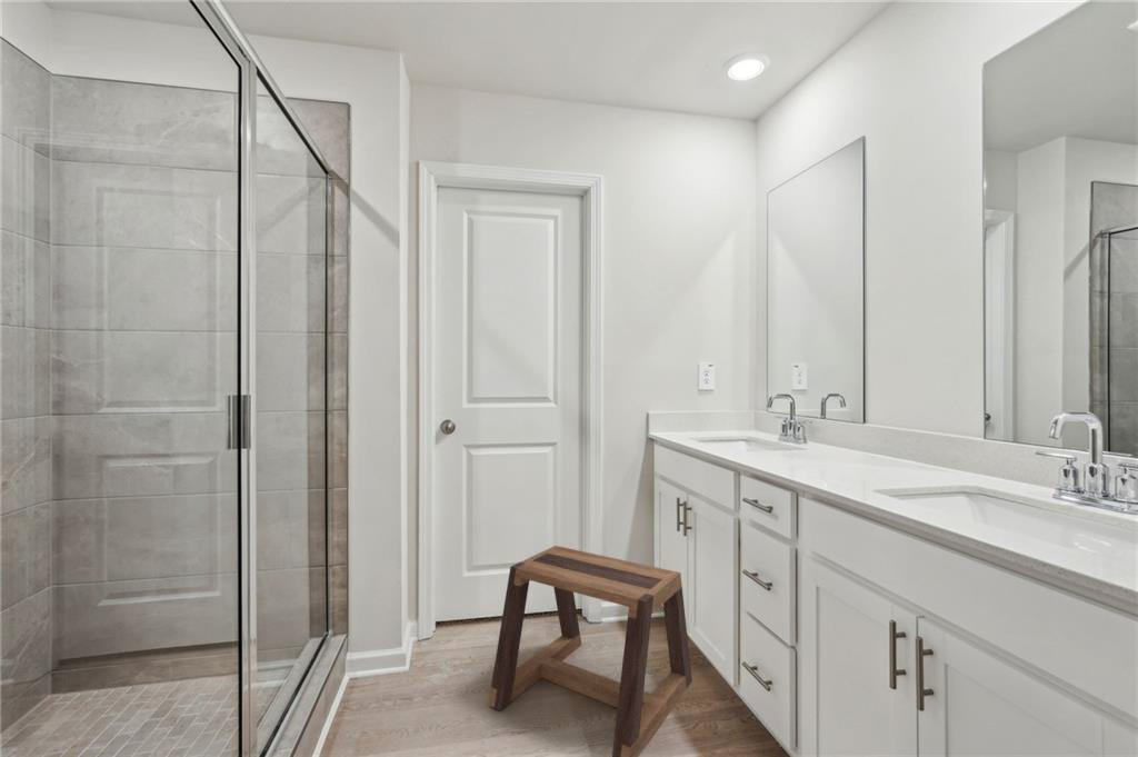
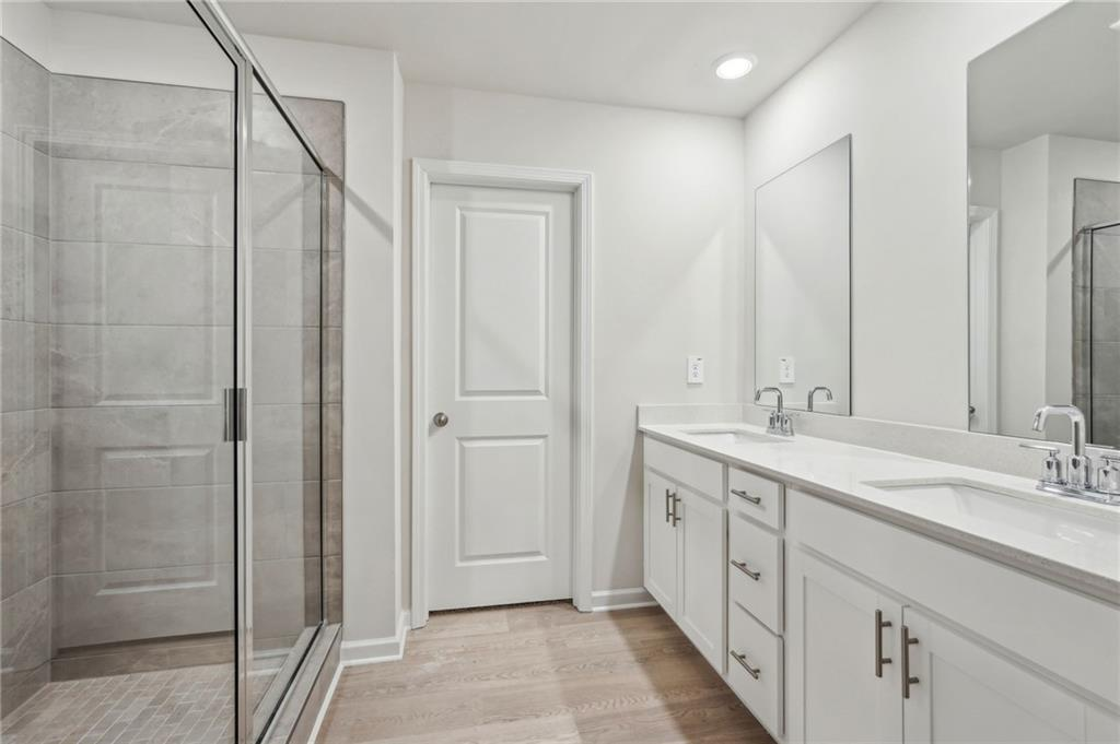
- stool (579, 630)
